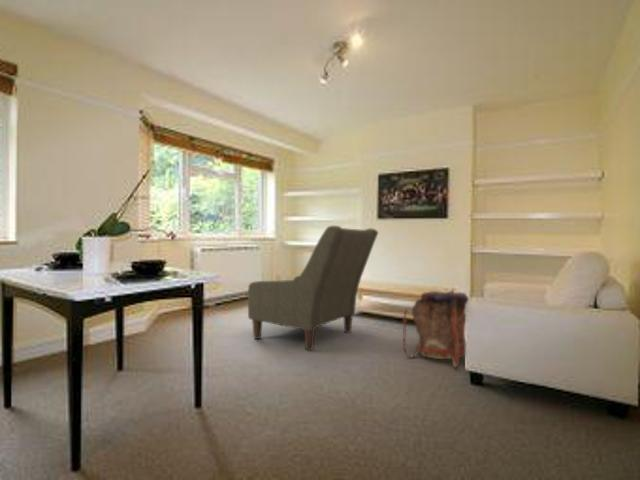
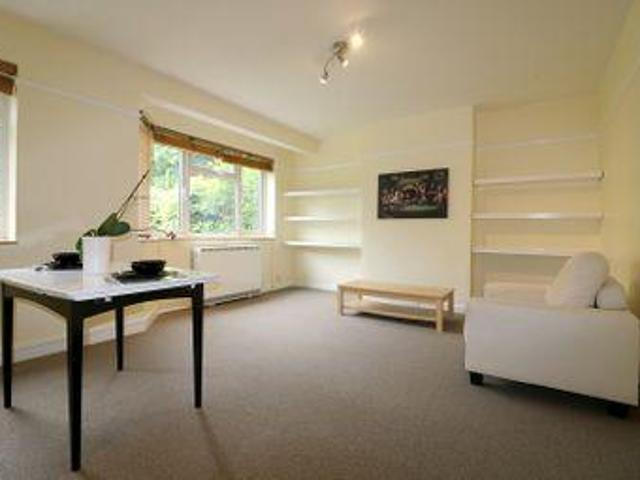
- chair (314, 282)
- backpack (438, 324)
